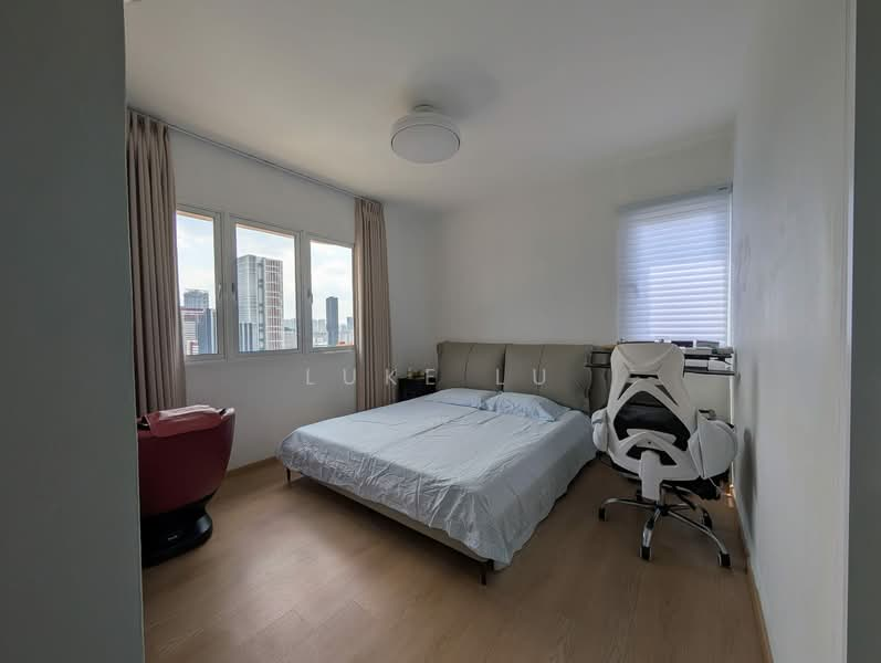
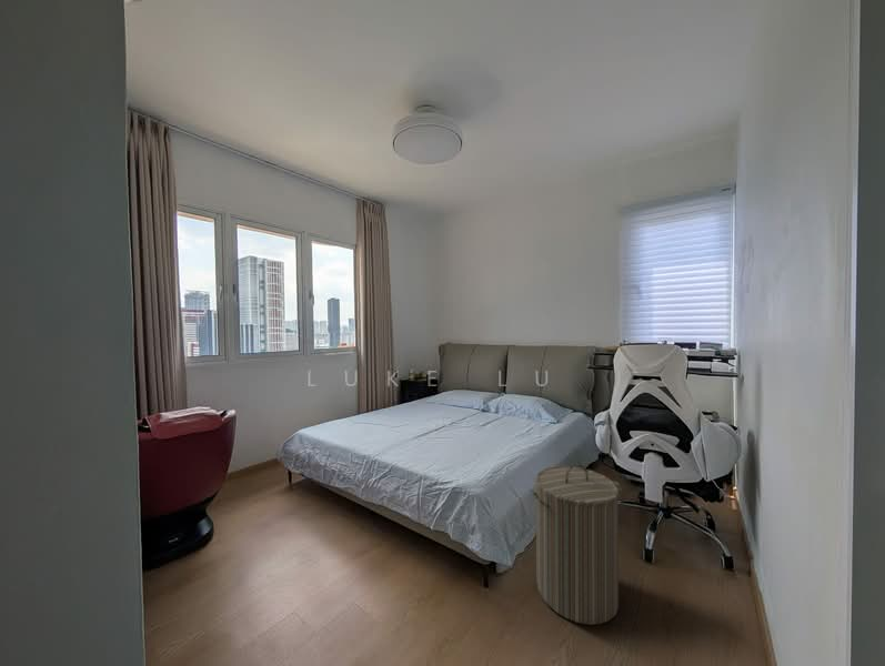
+ laundry hamper (575, 528)
